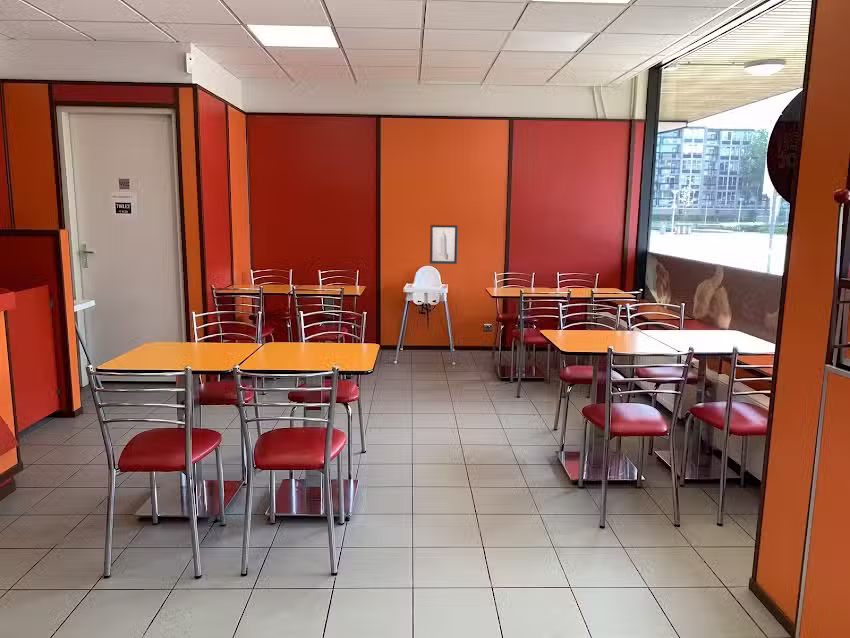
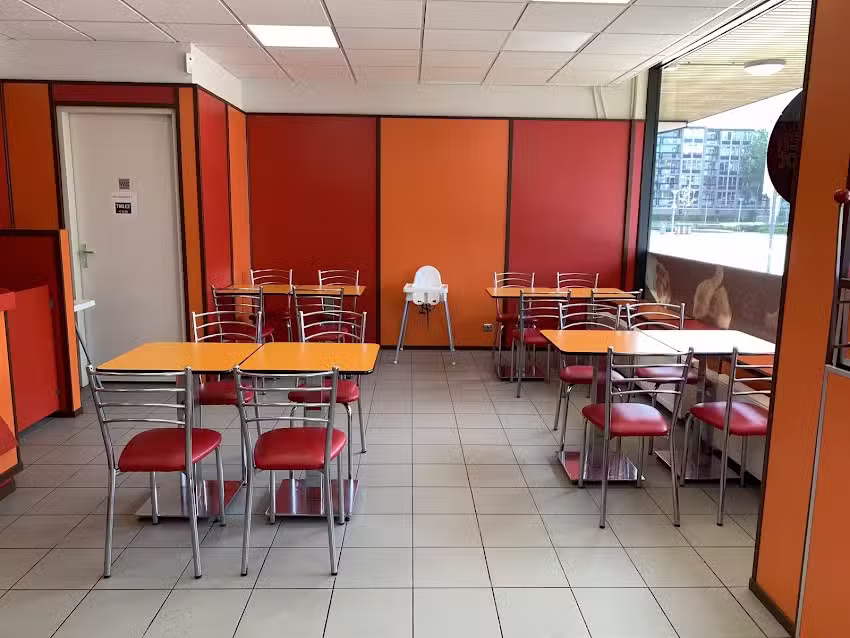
- wall art (443, 244)
